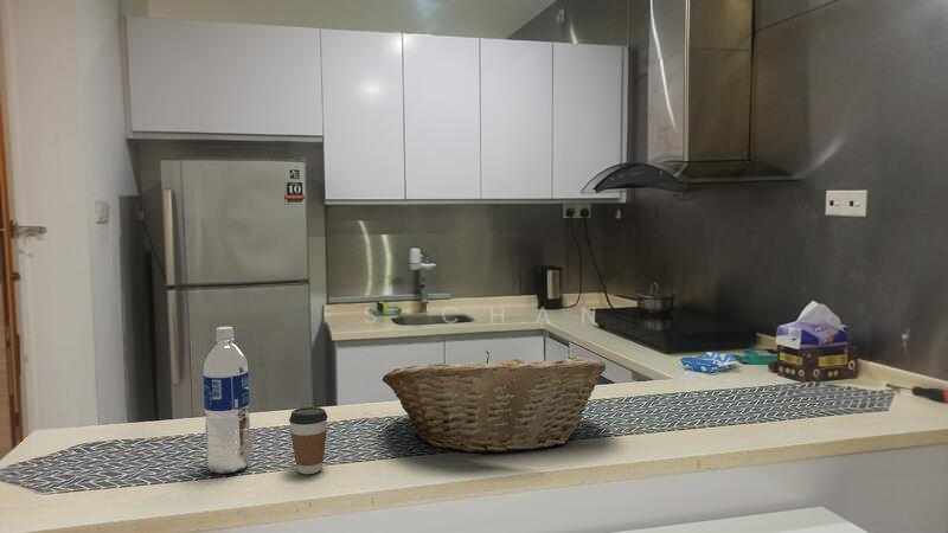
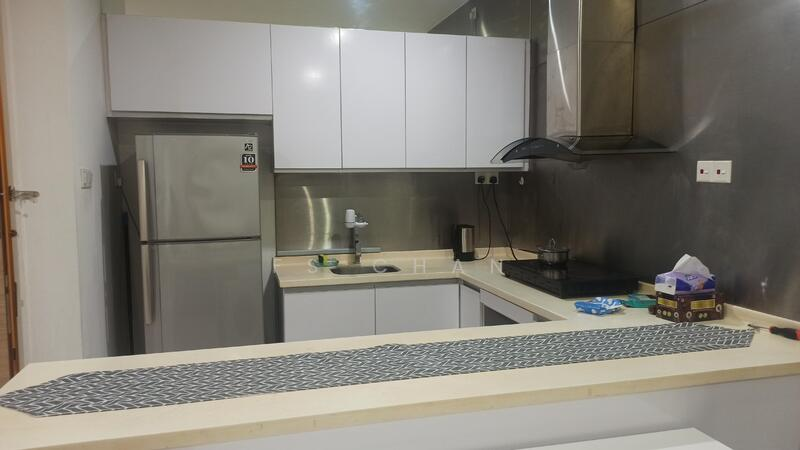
- water bottle (226, 398)
- fruit basket (494, 390)
- coffee cup (308, 439)
